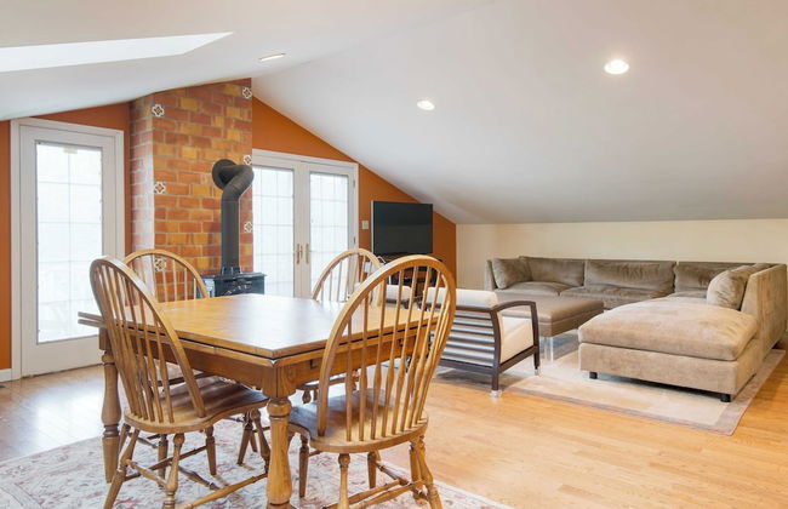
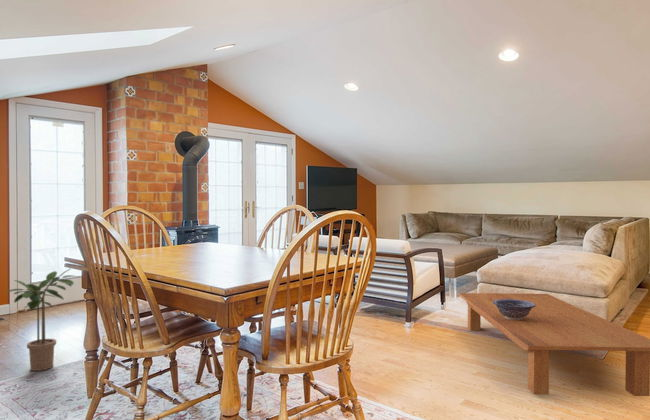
+ coffee table (539, 334)
+ decorative bowl (513, 310)
+ potted plant (42, 317)
